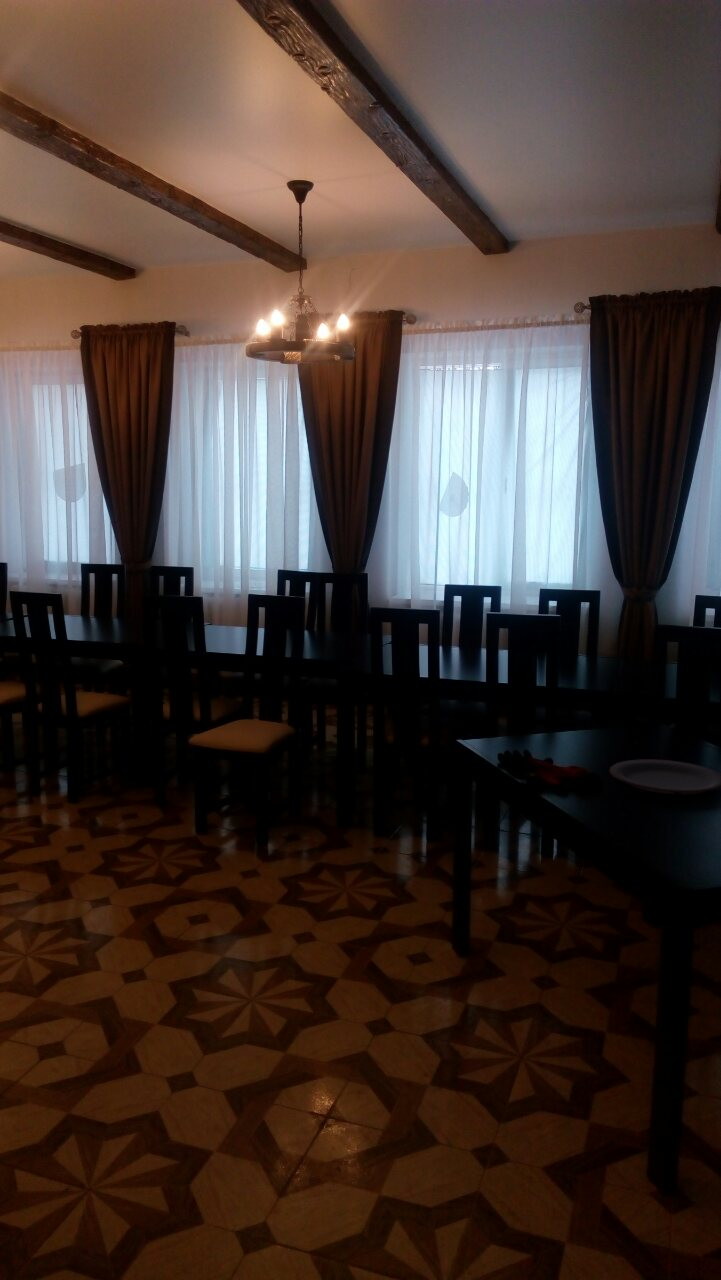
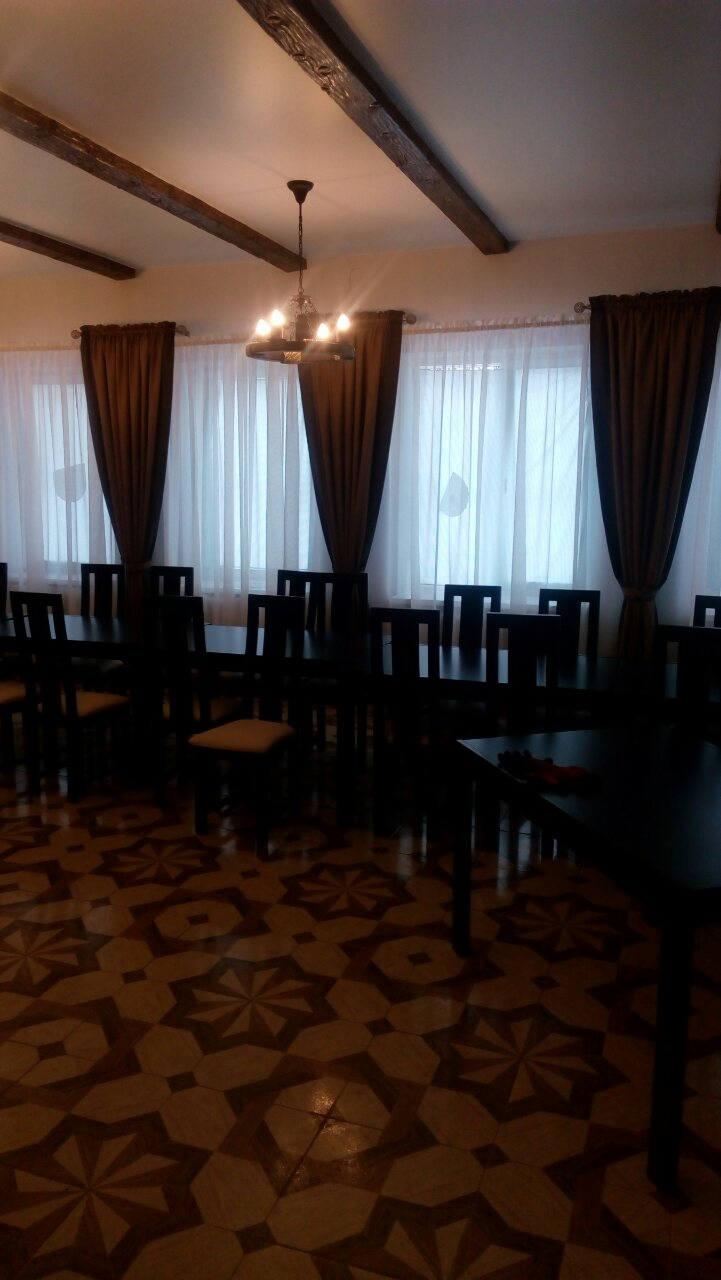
- plate (666, 778)
